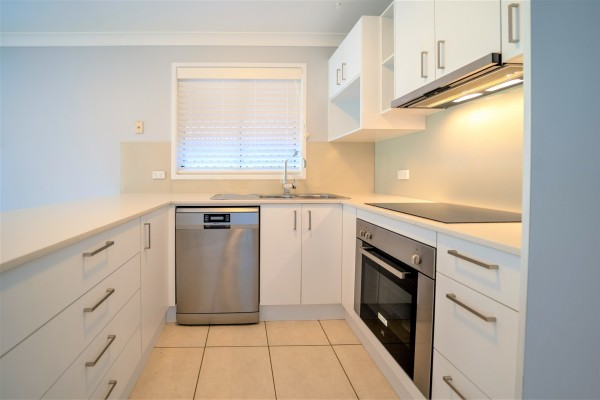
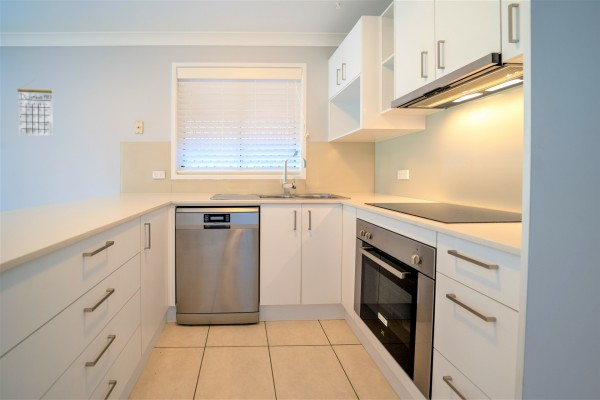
+ calendar (35, 107)
